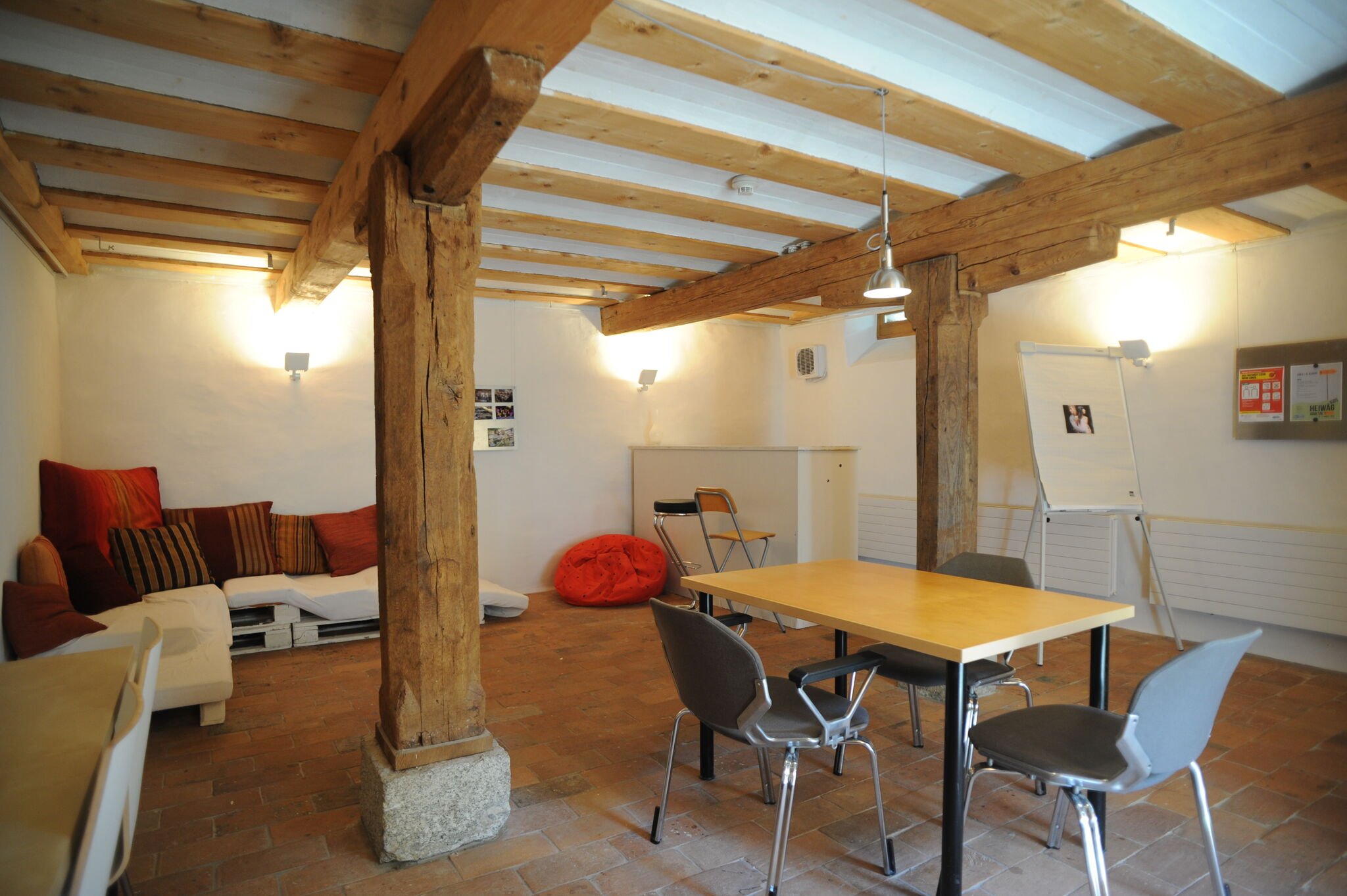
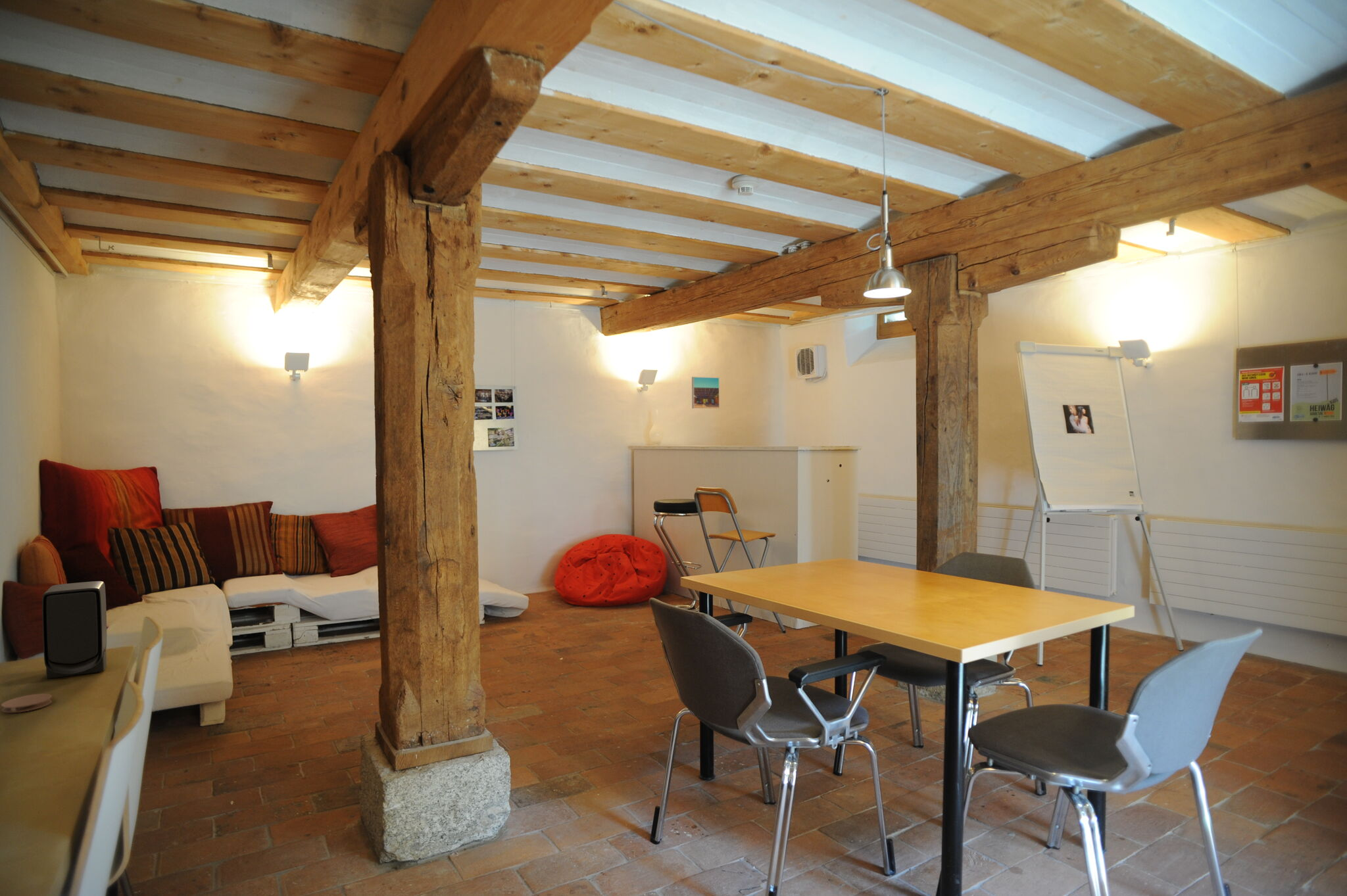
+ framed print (706, 392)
+ speaker (76, 628)
+ coaster (27, 703)
